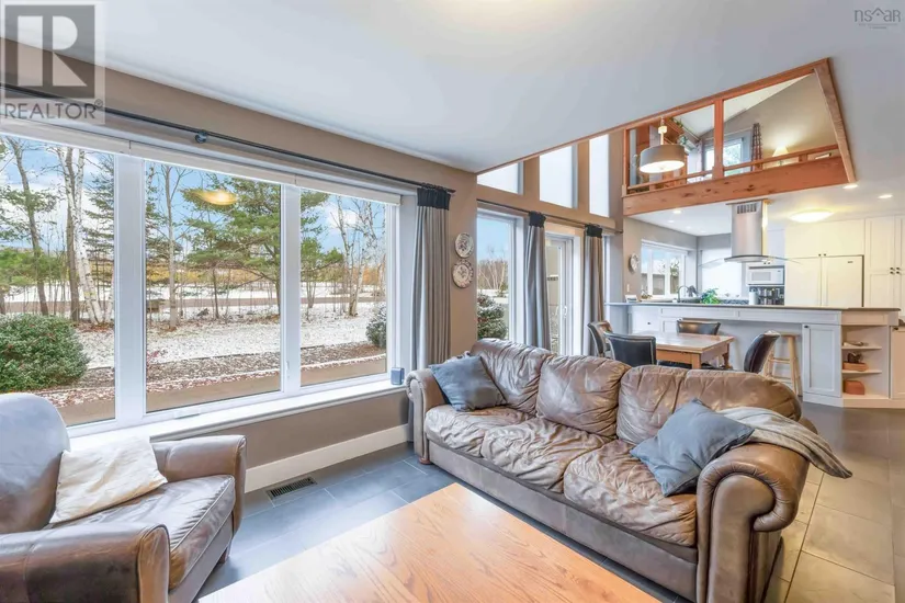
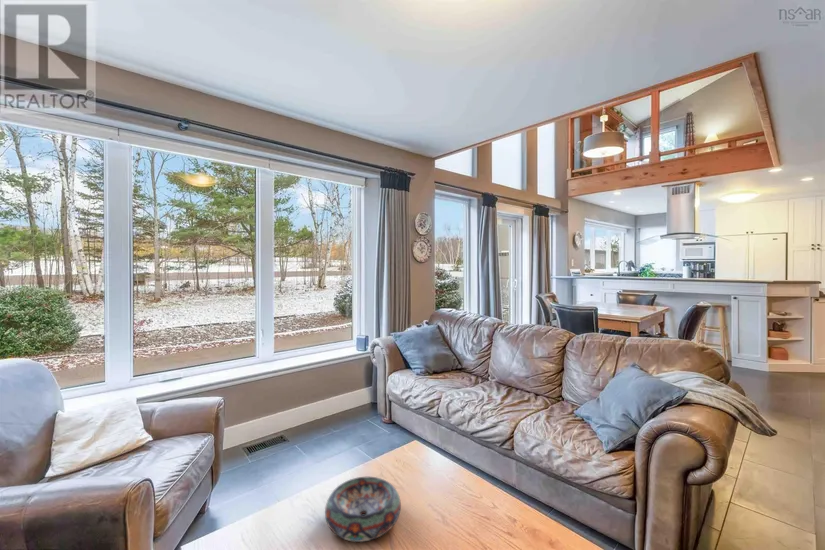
+ decorative bowl (363, 506)
